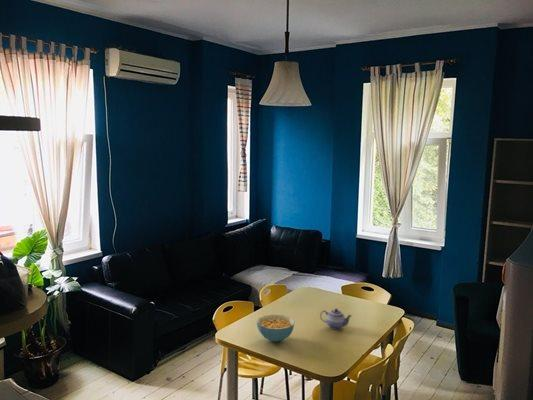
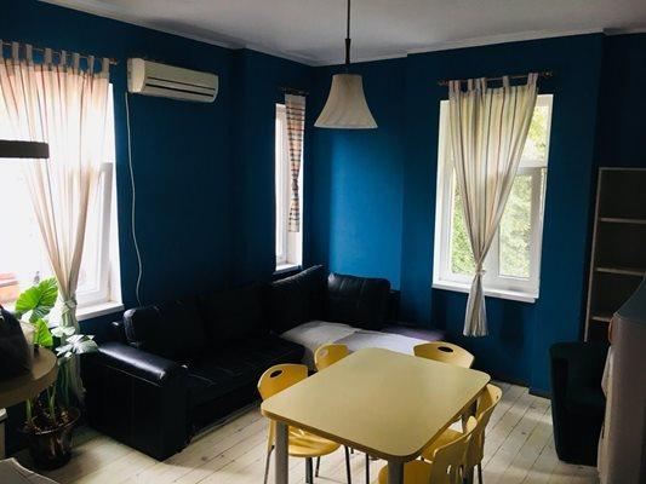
- cereal bowl (275, 330)
- teapot (335, 317)
